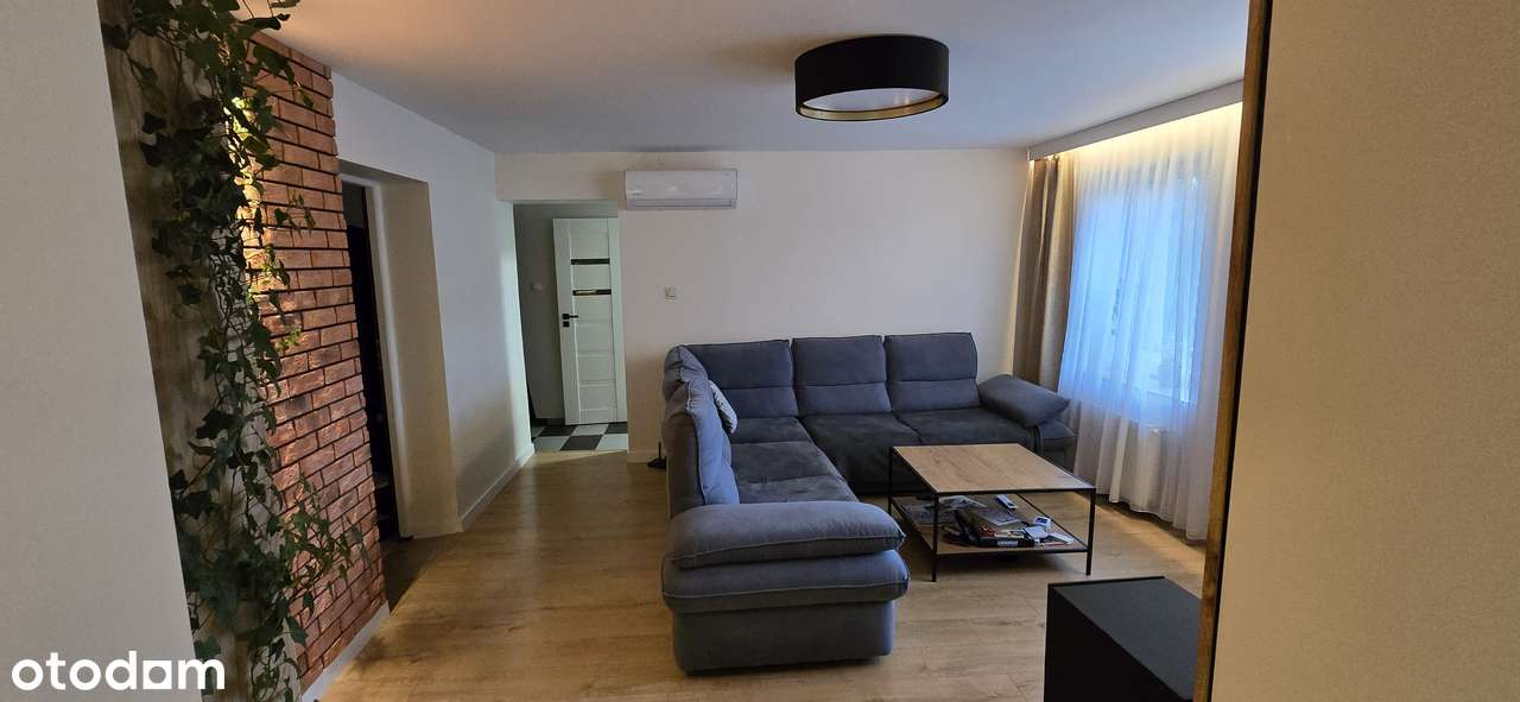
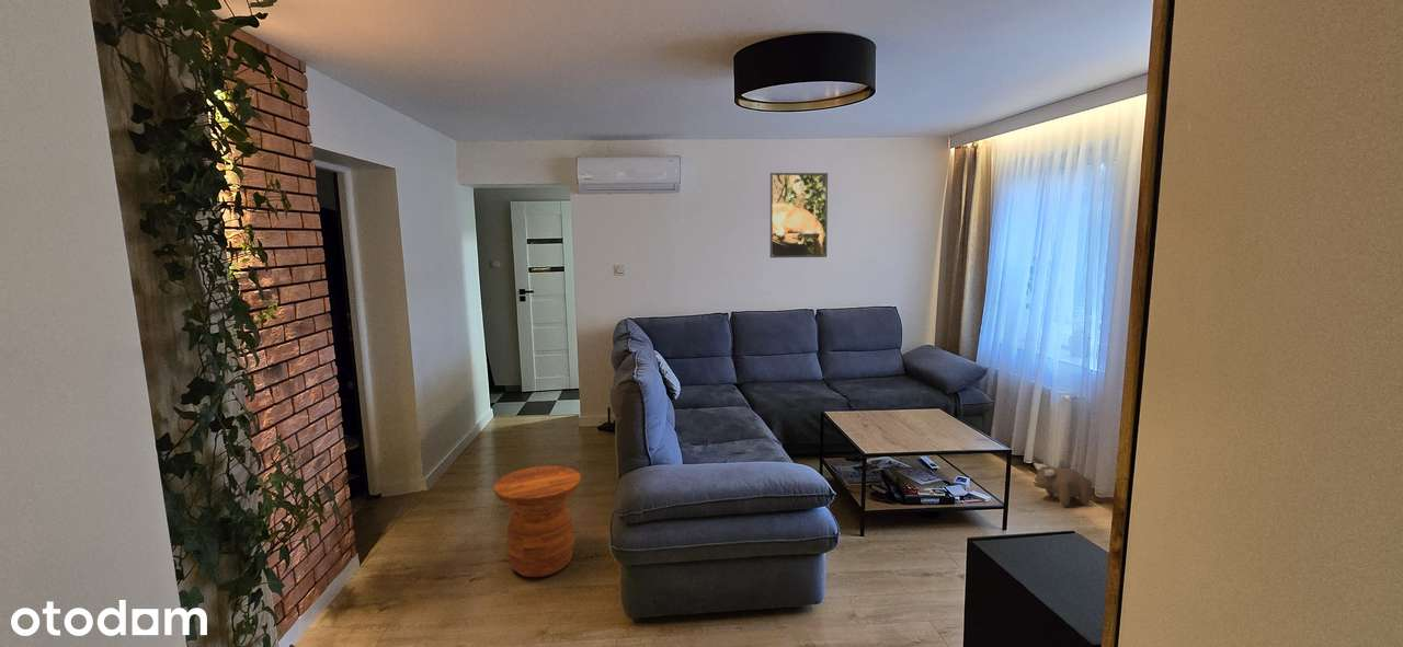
+ plush toy (1061, 484)
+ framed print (798, 215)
+ side table (539, 522)
